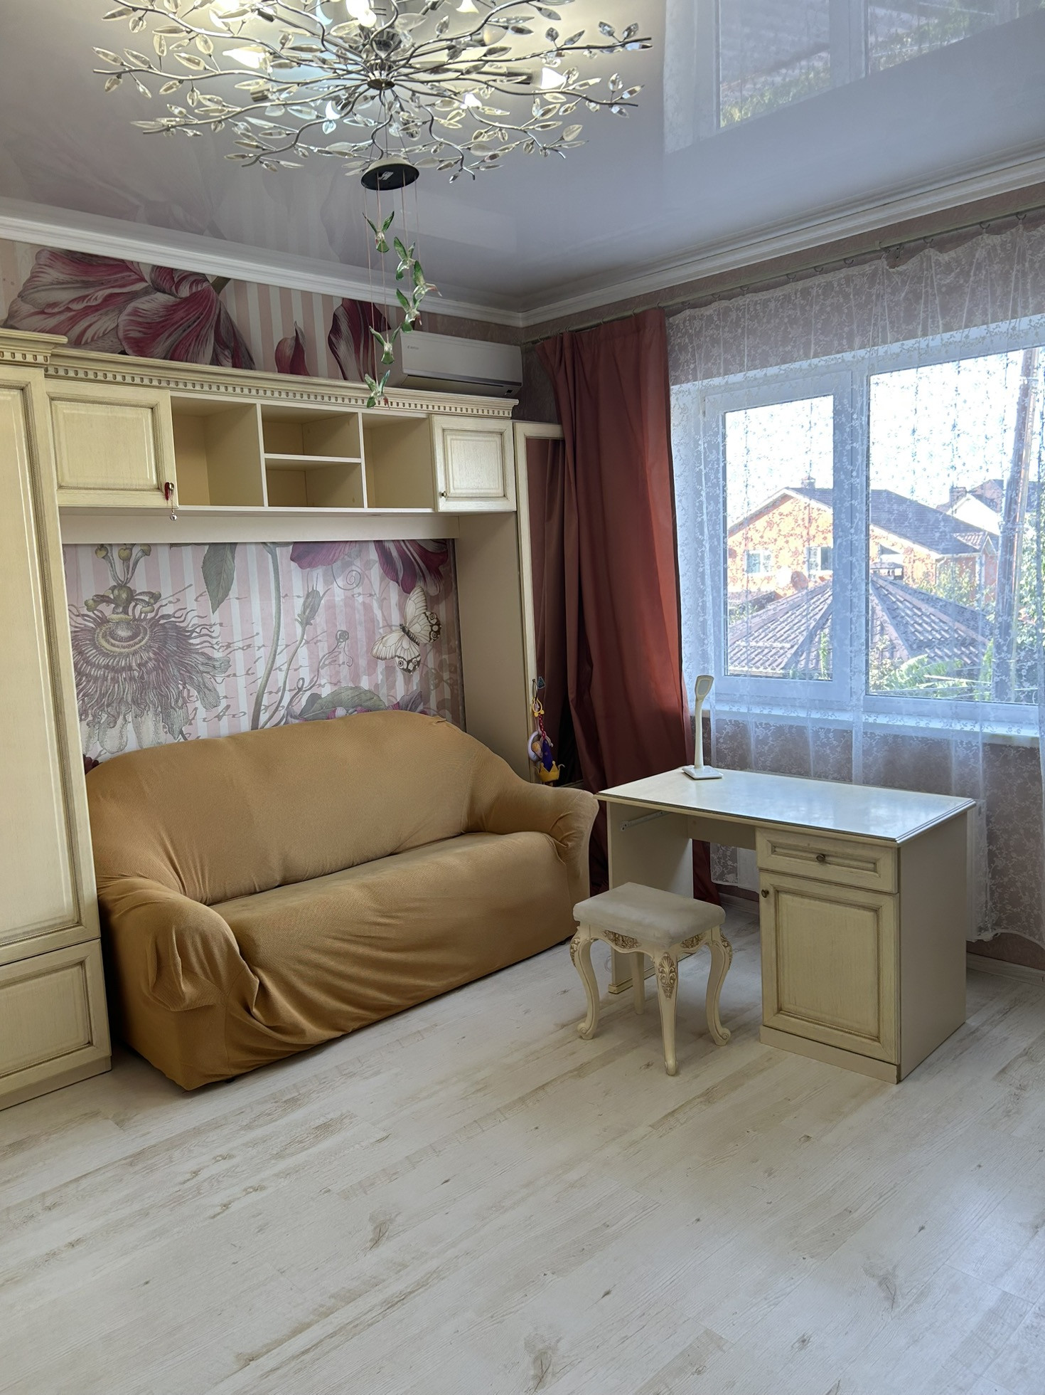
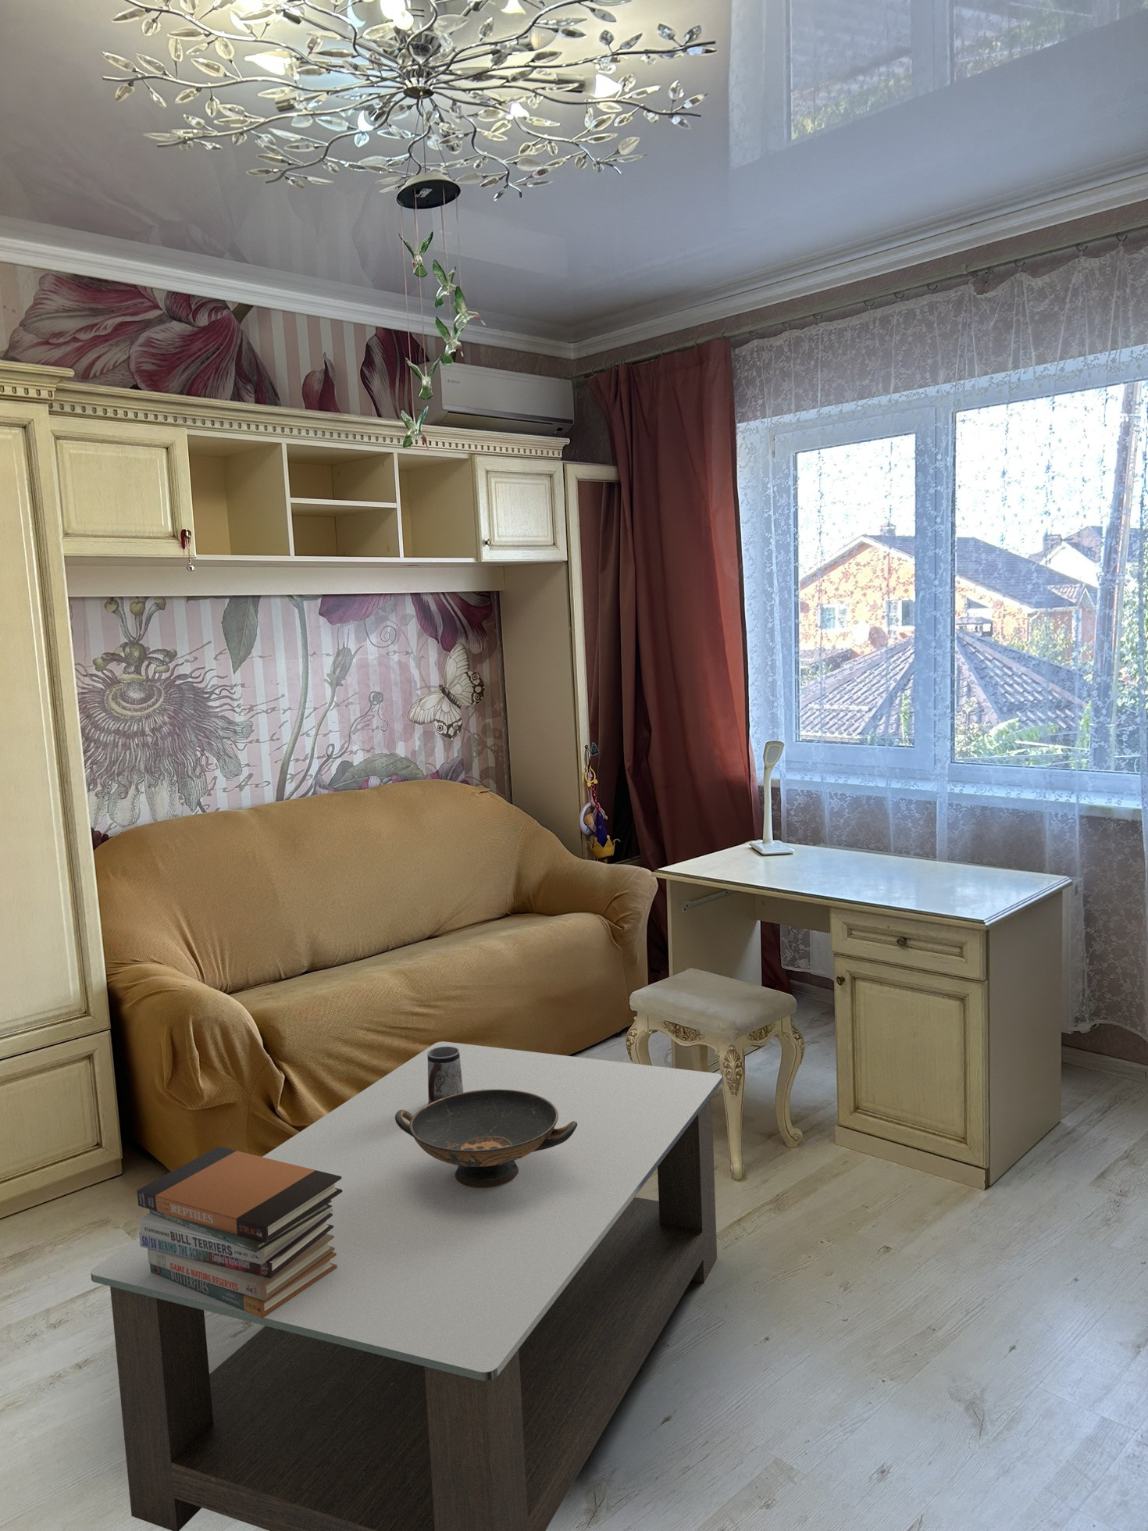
+ book stack (240, 1225)
+ mug (441, 1080)
+ coffee table (463, 1263)
+ decorative bowl (486, 1144)
